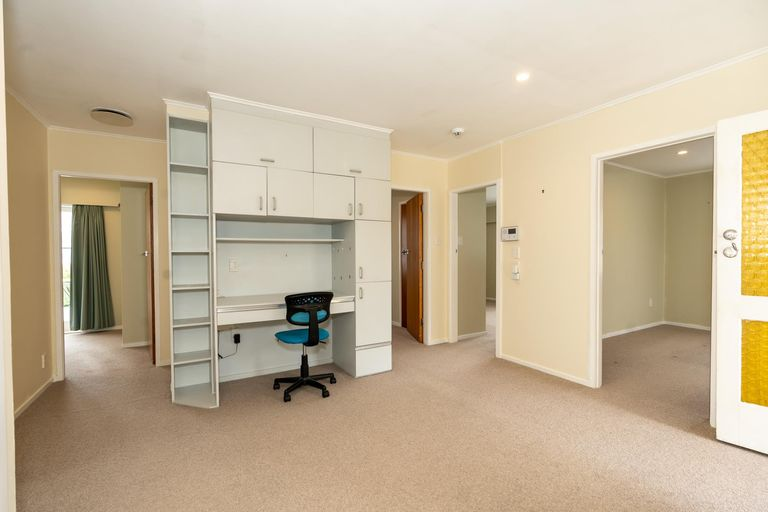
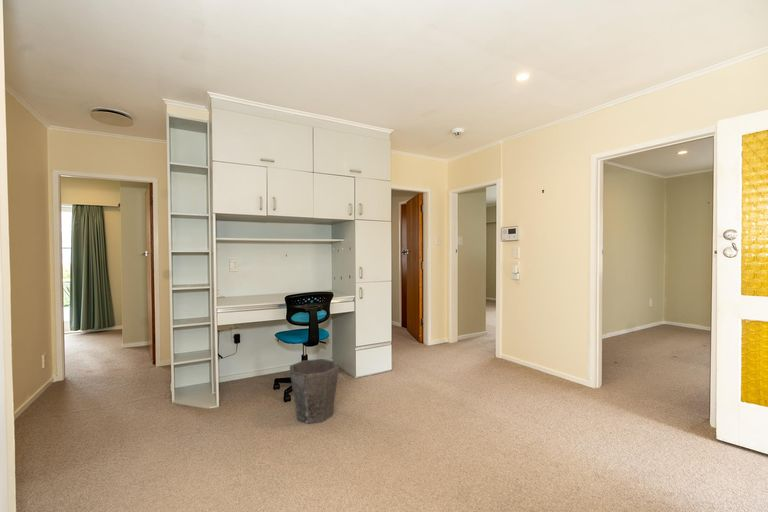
+ waste bin (314, 390)
